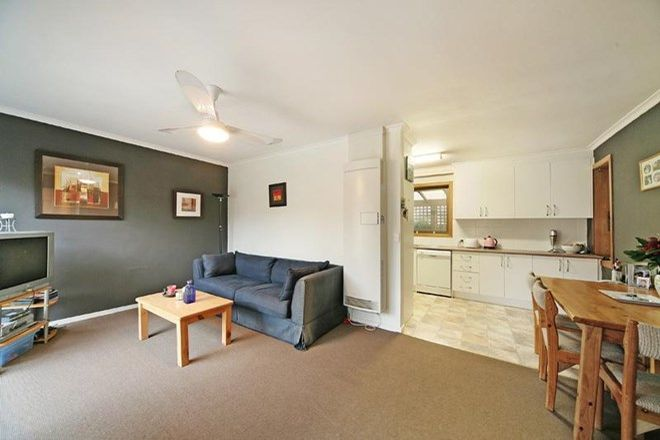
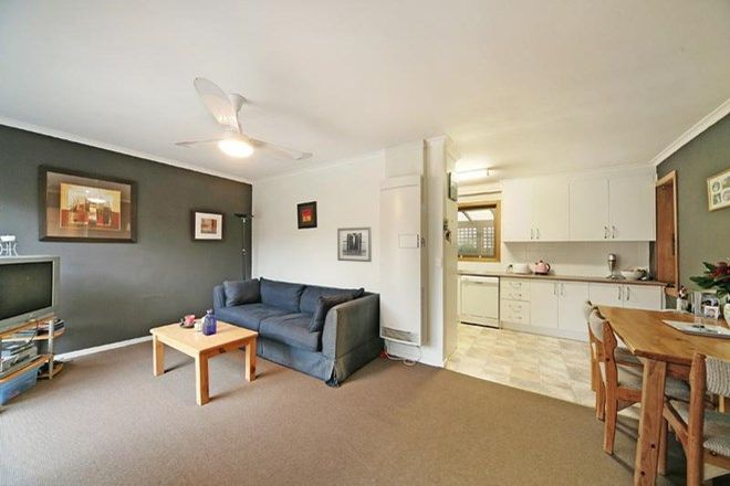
+ wall art (353, 244)
